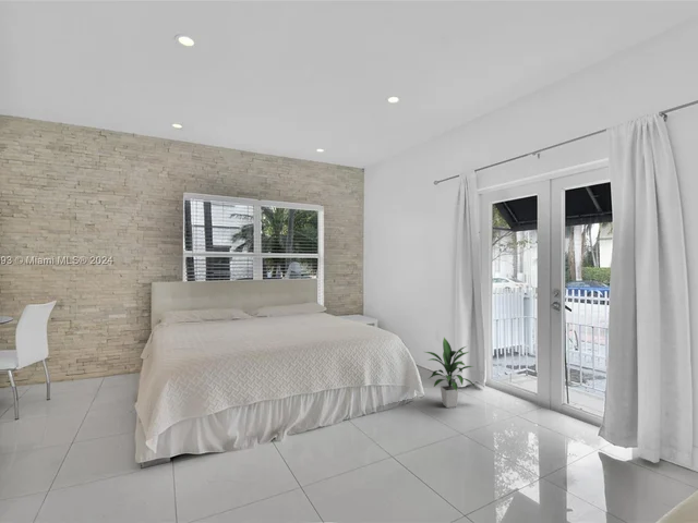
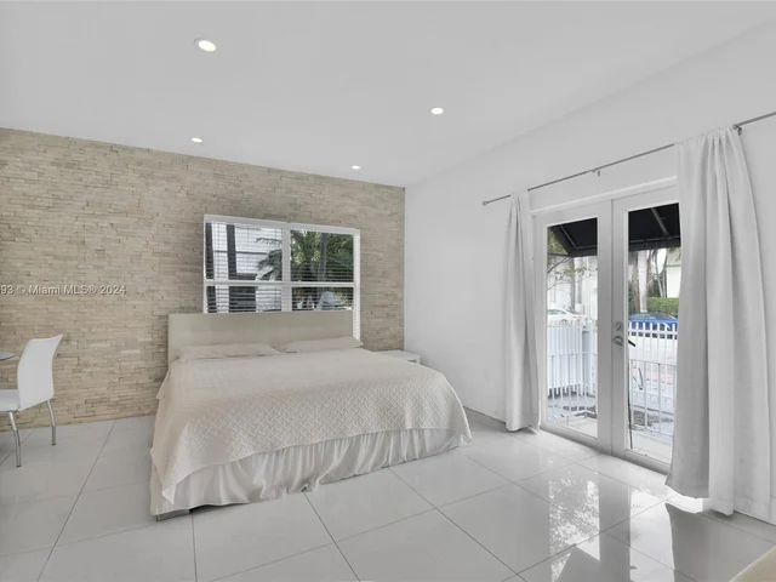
- indoor plant (452, 373)
